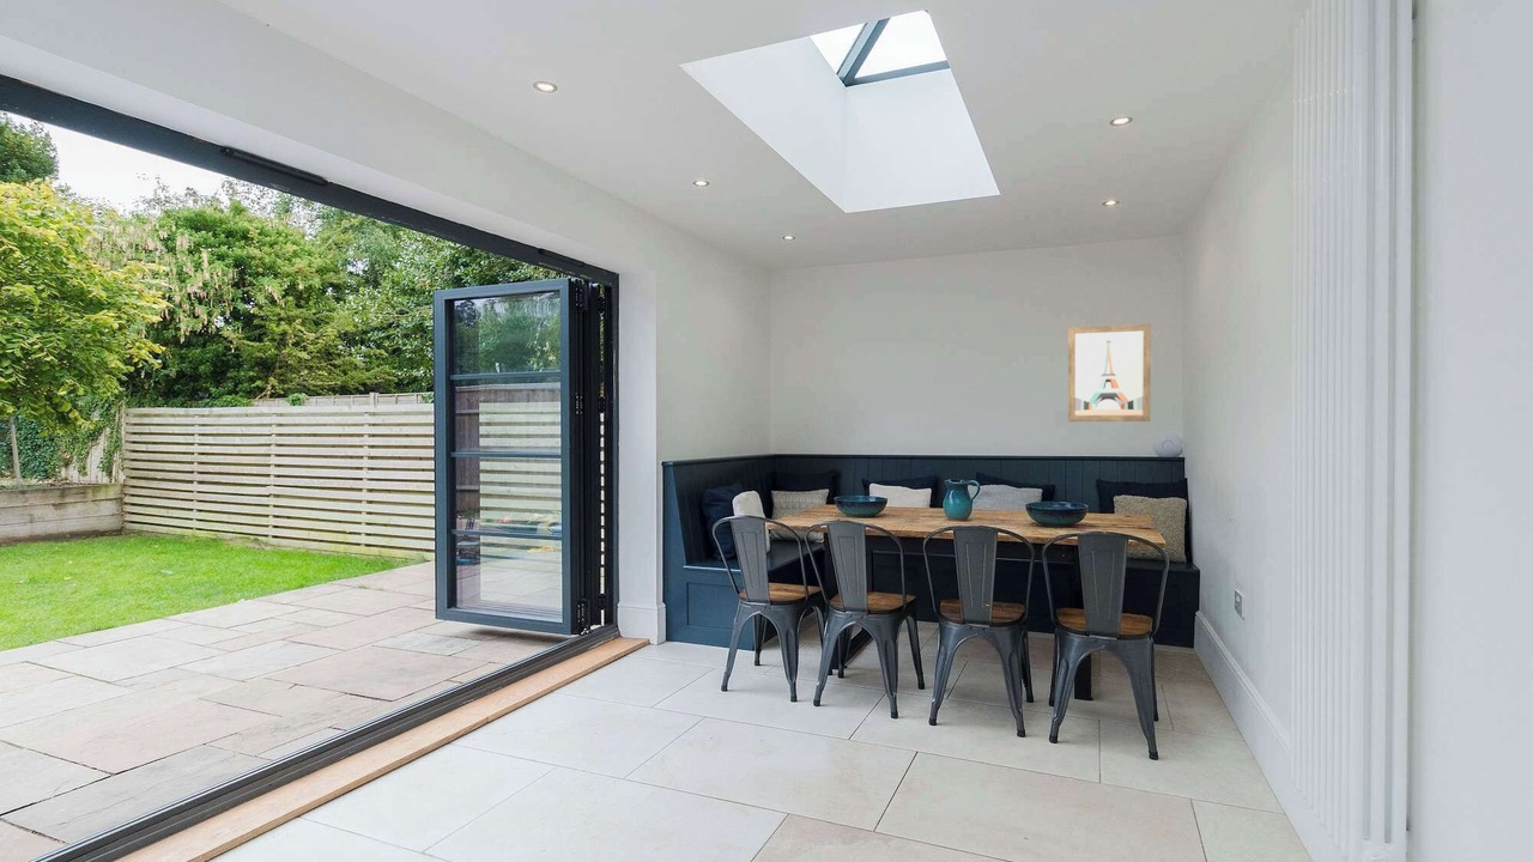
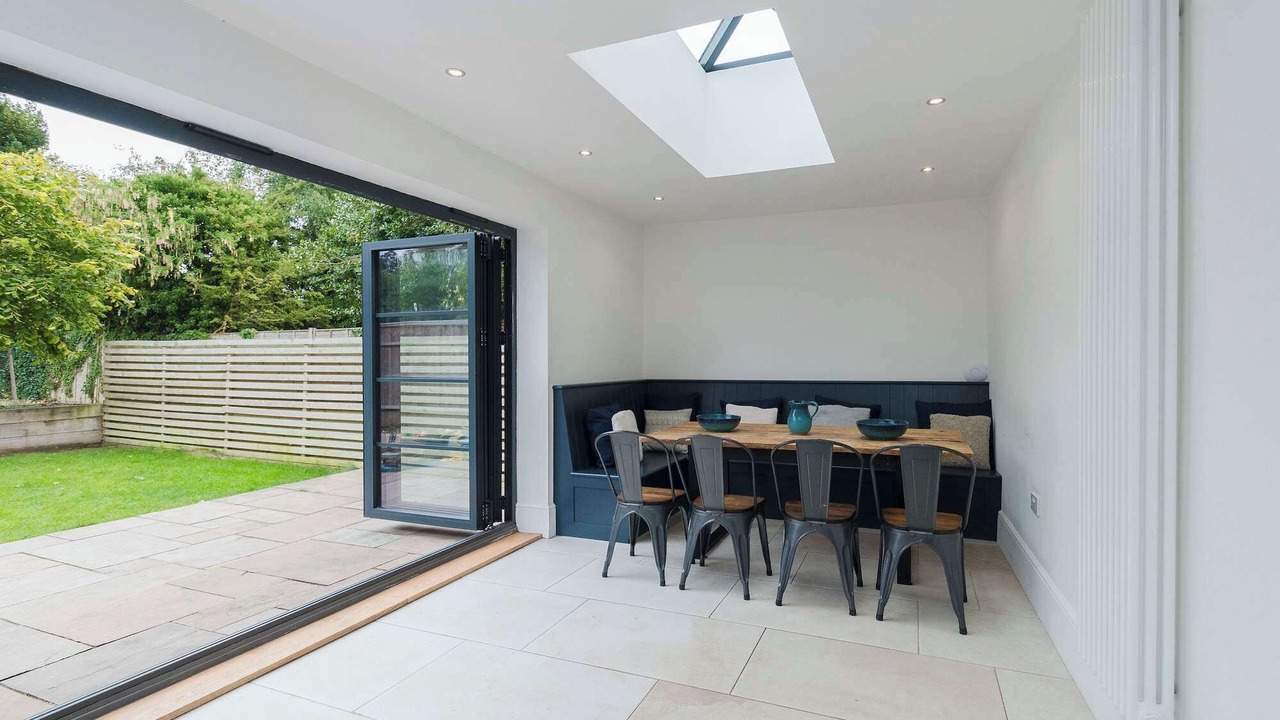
- wall art (1108, 374)
